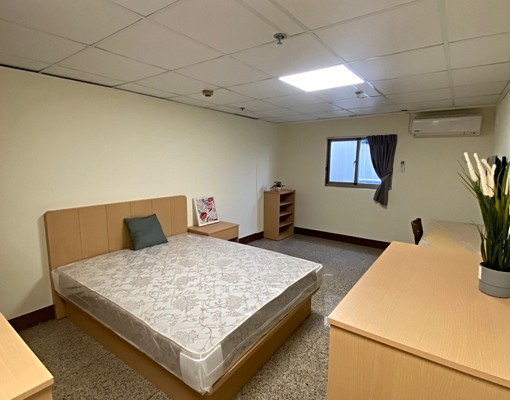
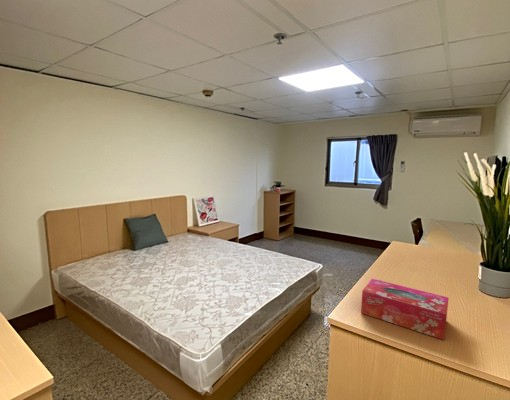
+ tissue box (403, 305)
